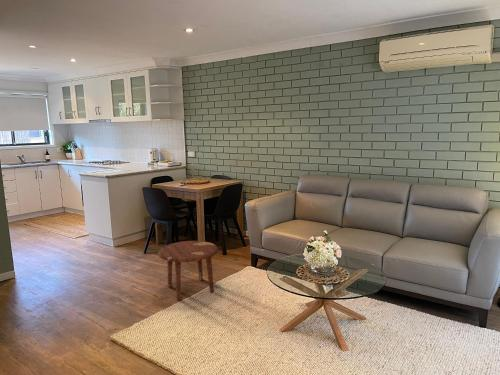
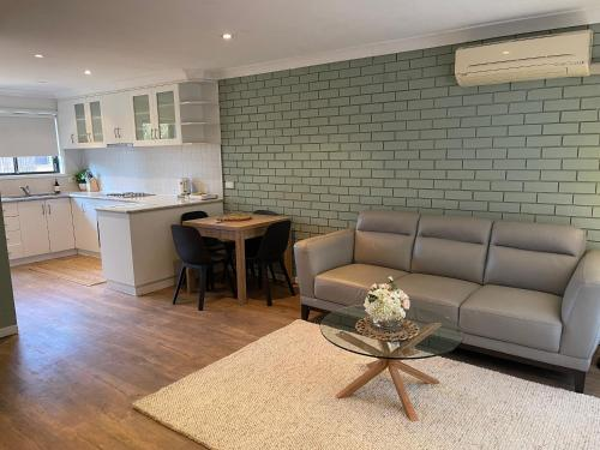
- side table (189, 261)
